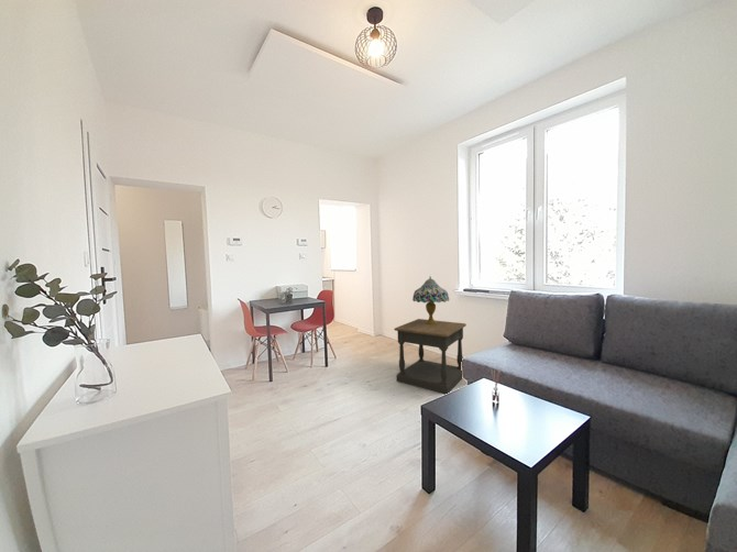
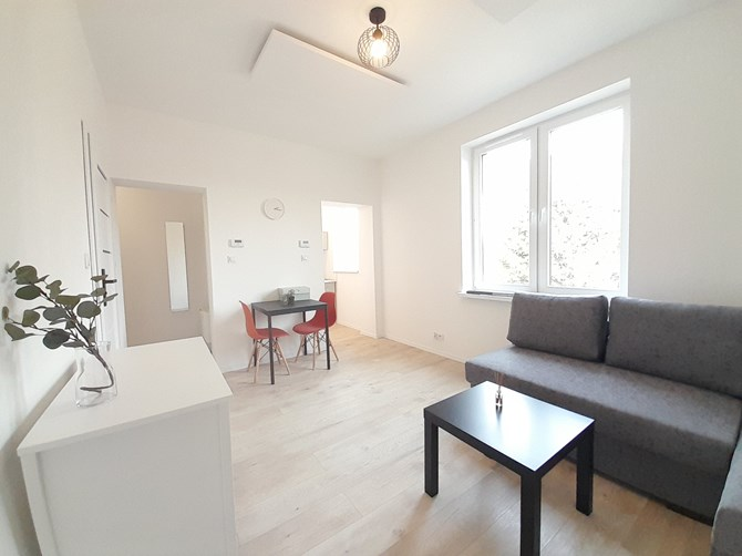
- table lamp (430, 299)
- side table (433, 346)
